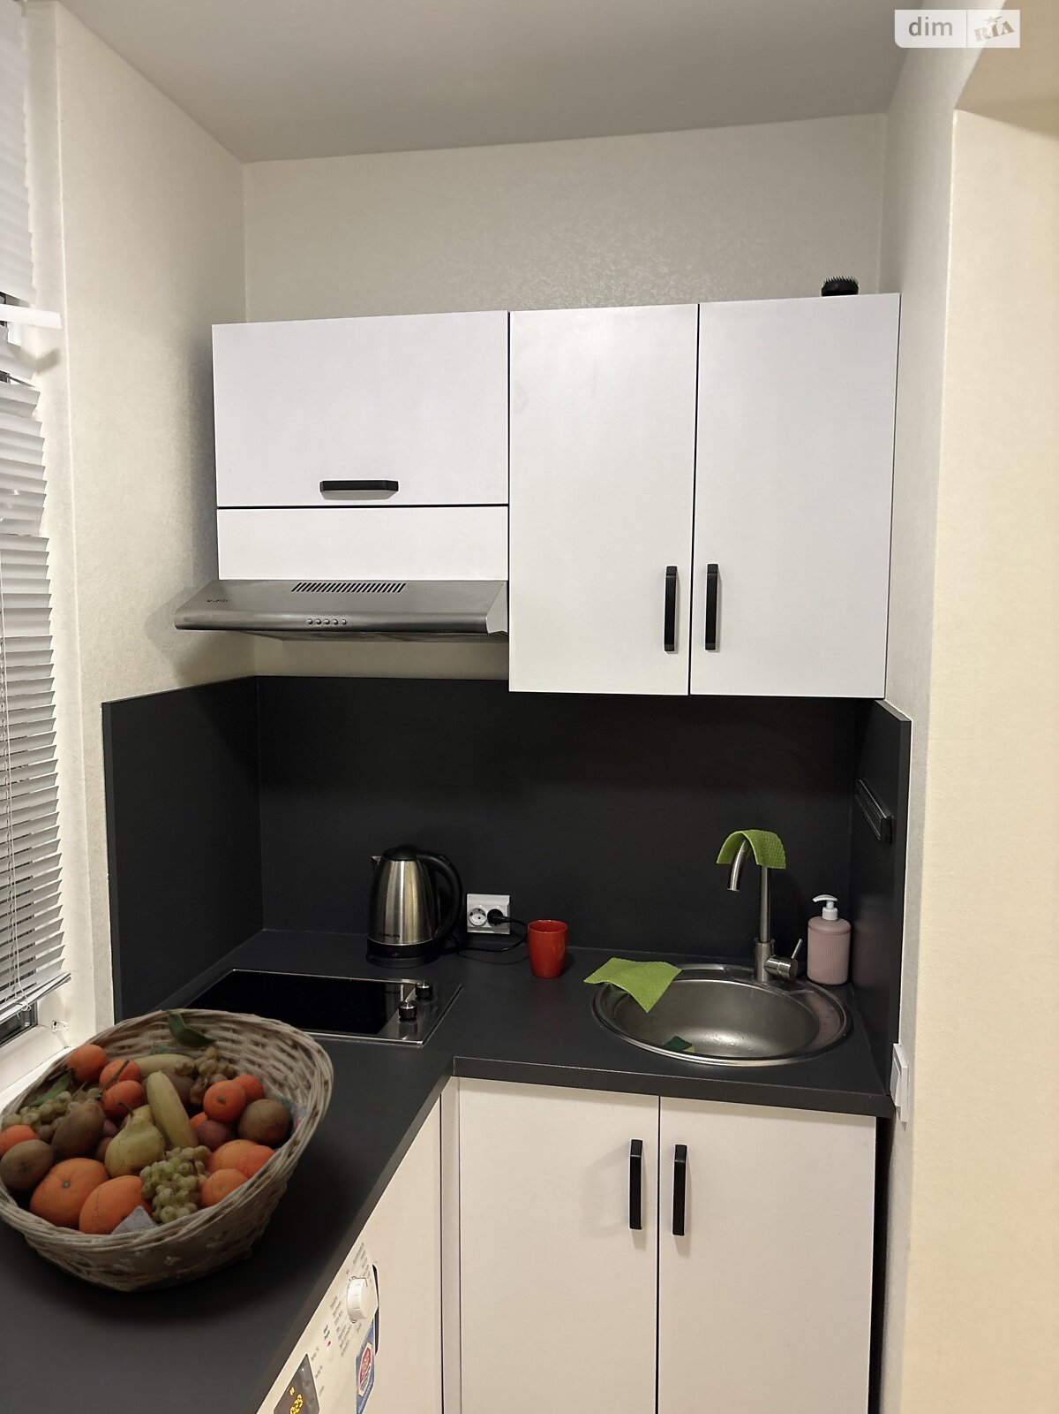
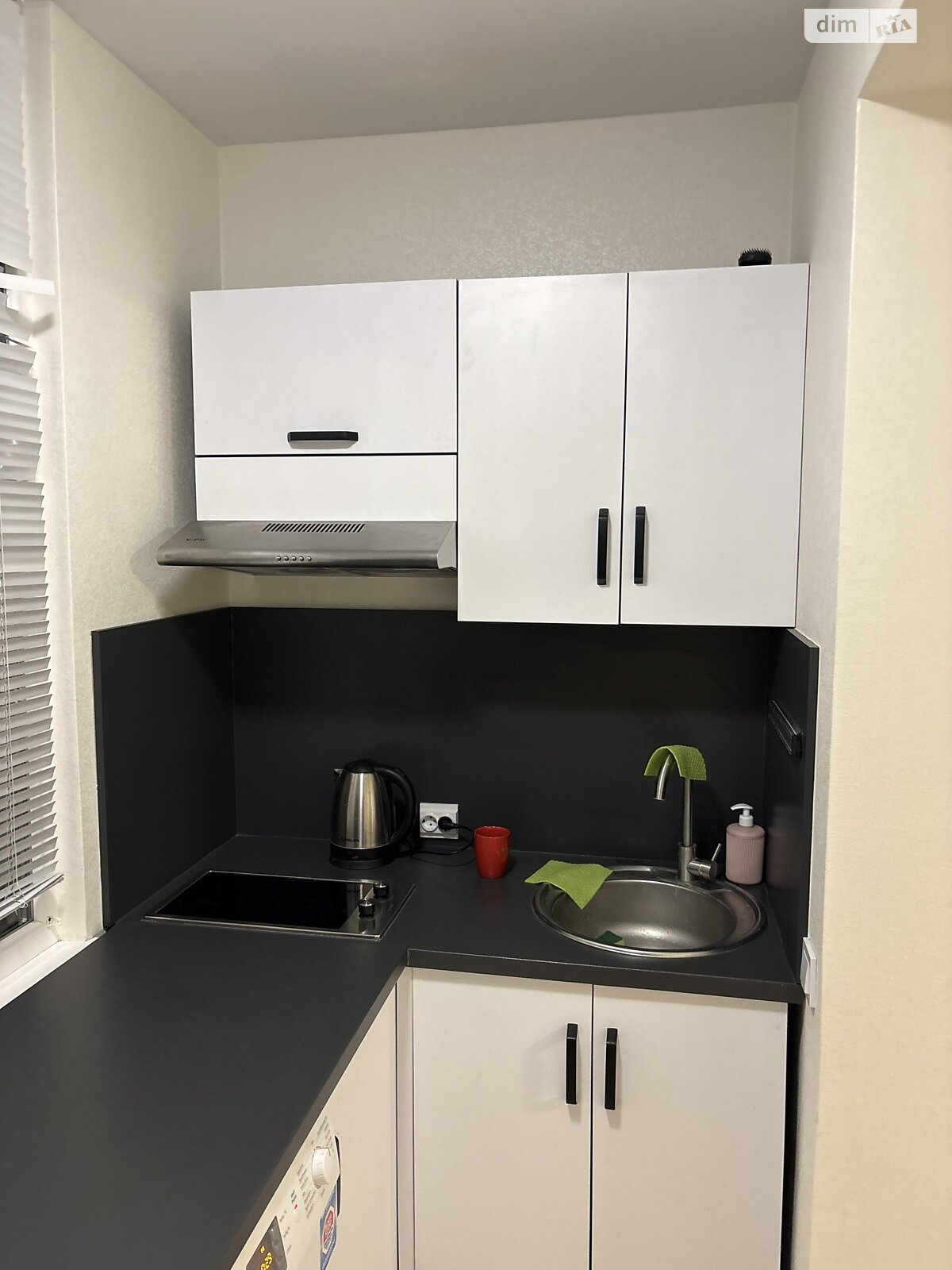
- fruit basket (160, 1137)
